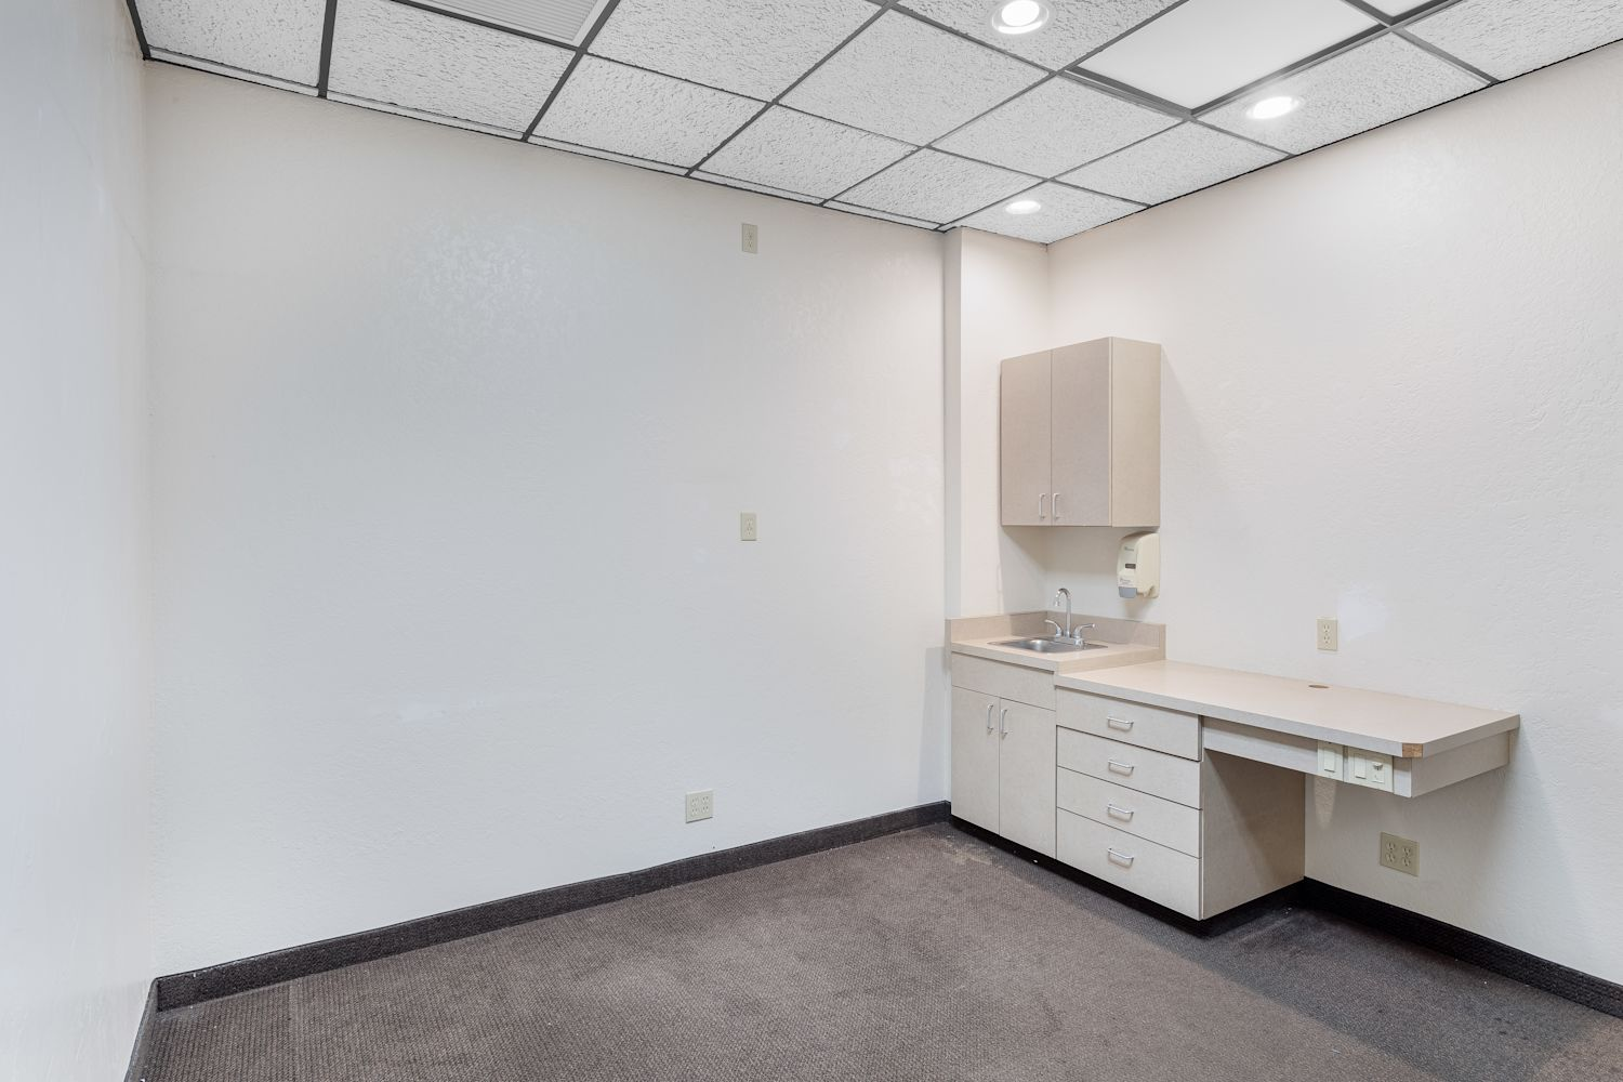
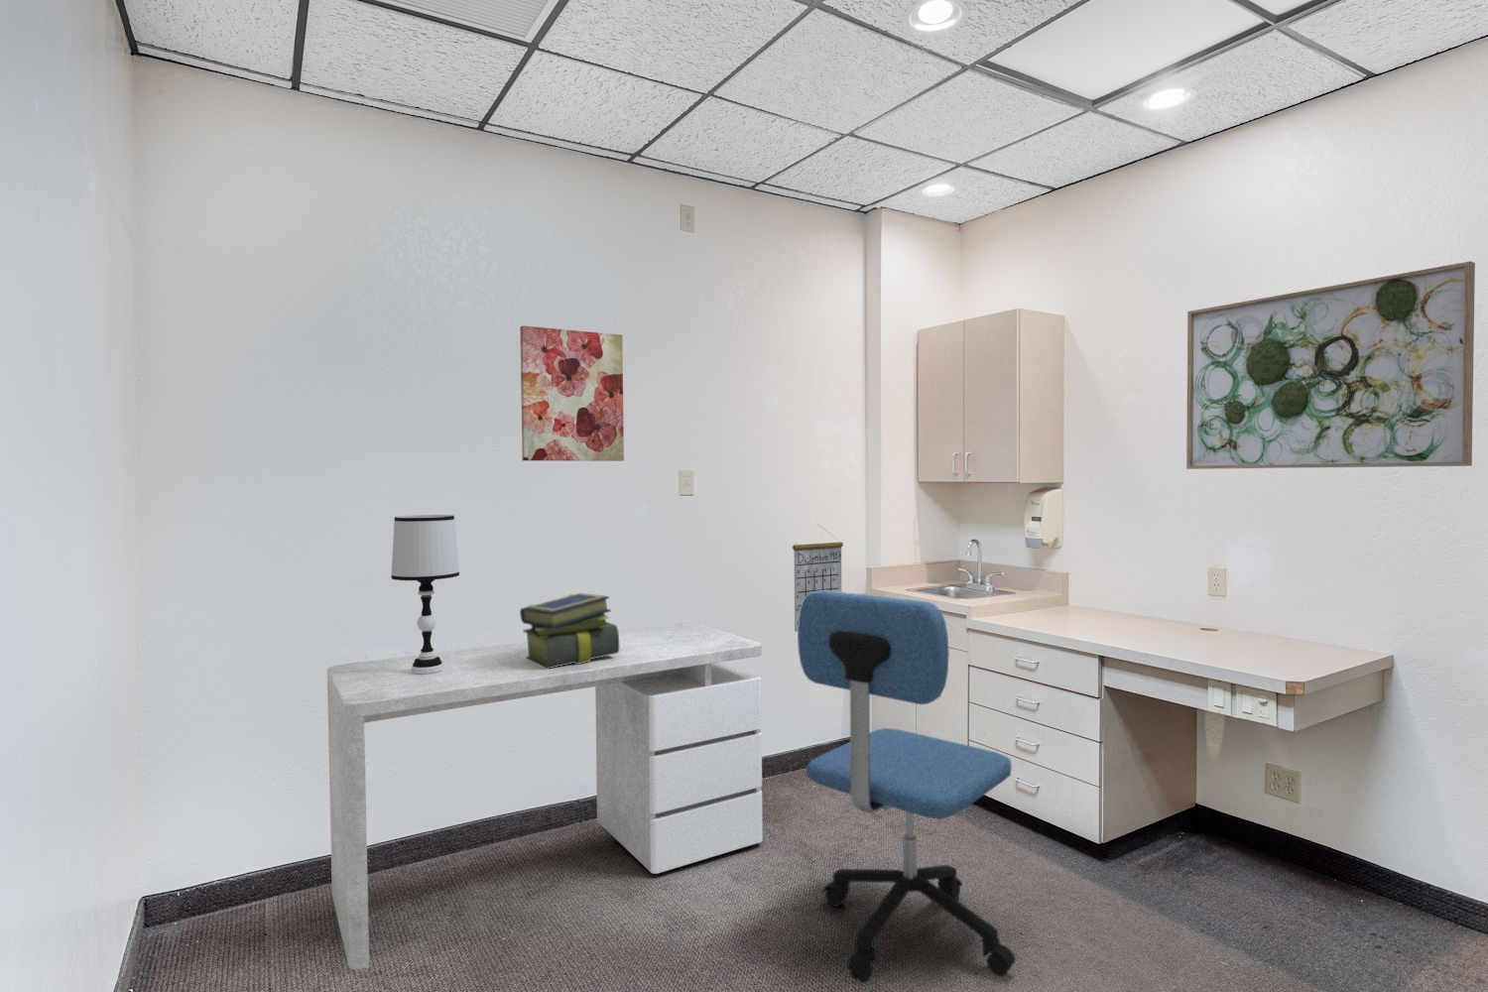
+ table lamp (425, 593)
+ office chair (911, 763)
+ desk (596, 760)
+ wall art (574, 396)
+ wall art (1311, 379)
+ stack of books (568, 628)
+ calendar (817, 576)
